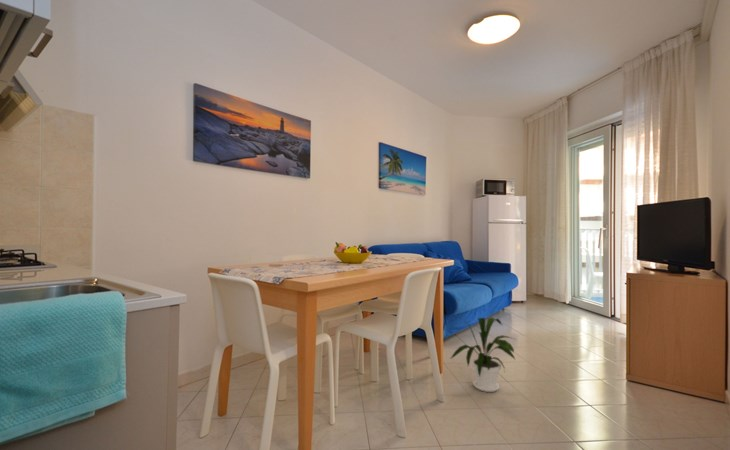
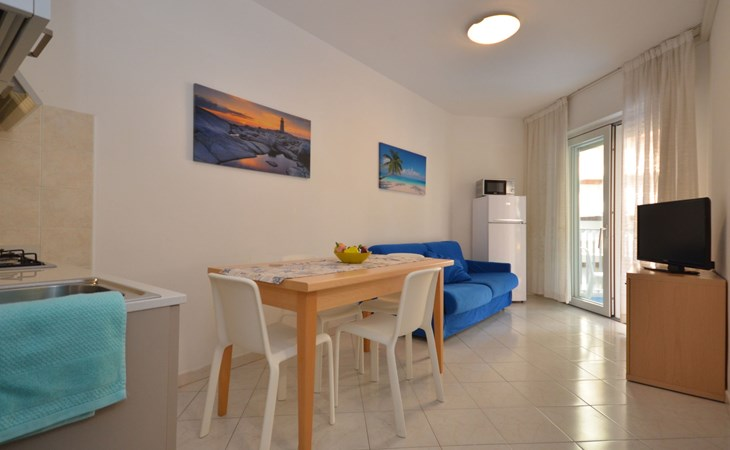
- house plant (486, 350)
